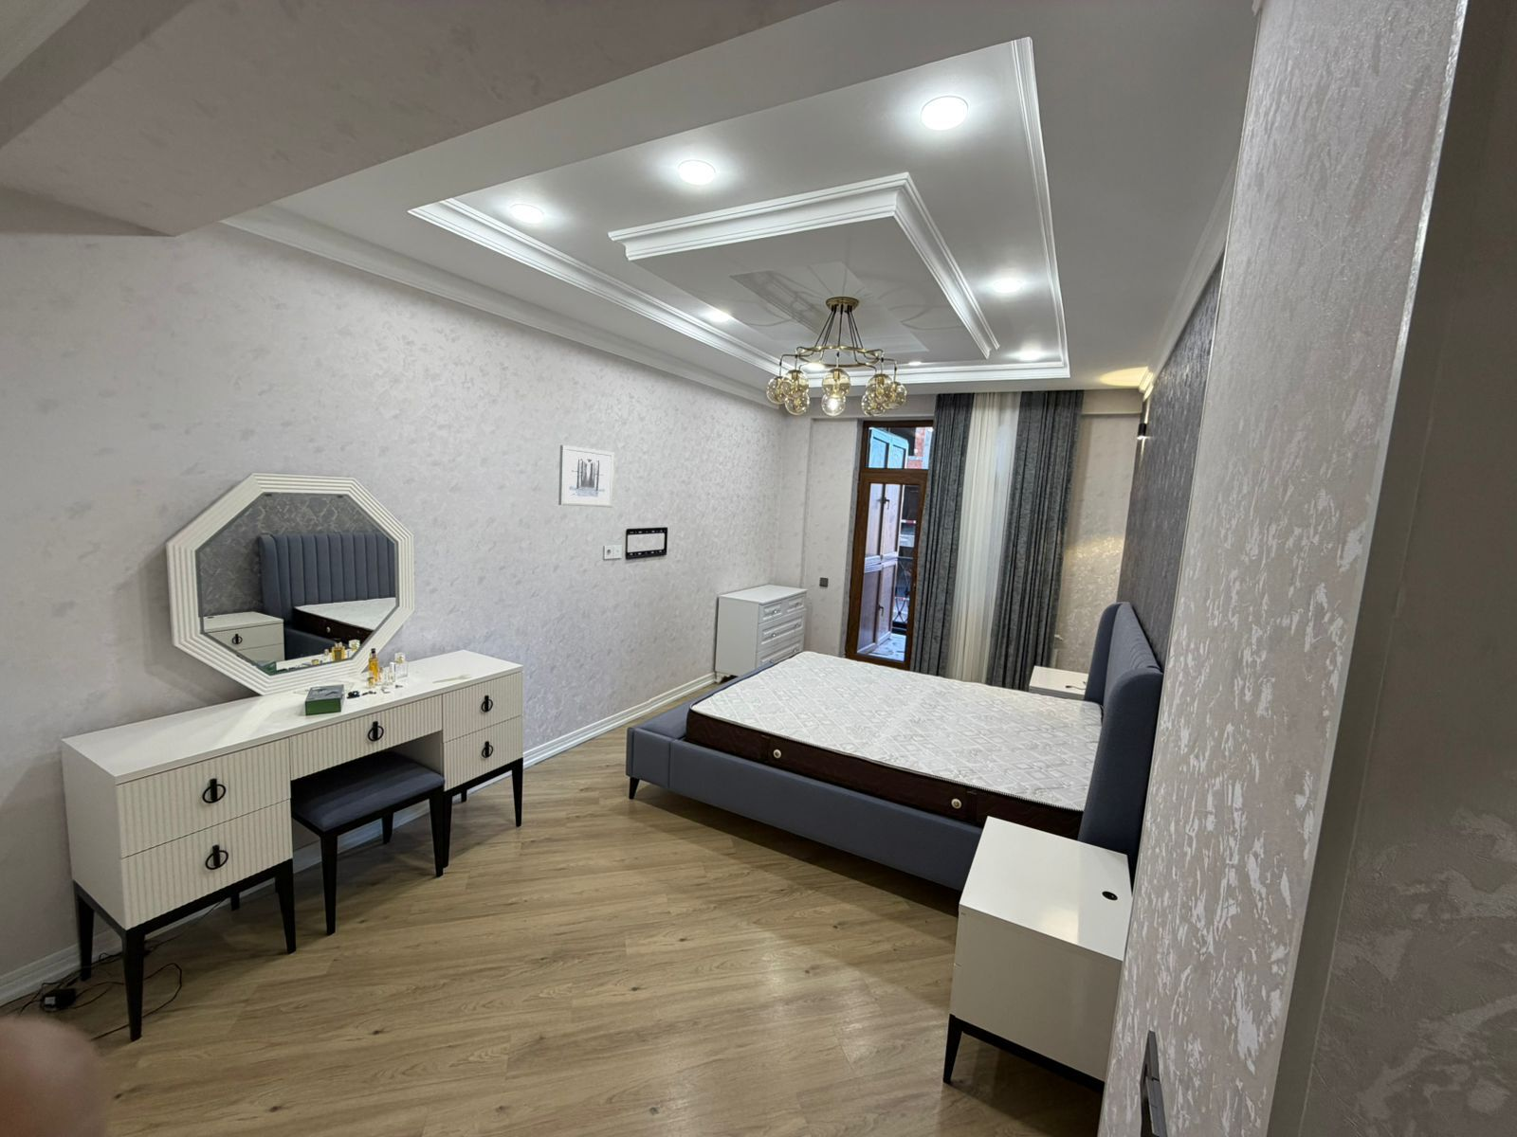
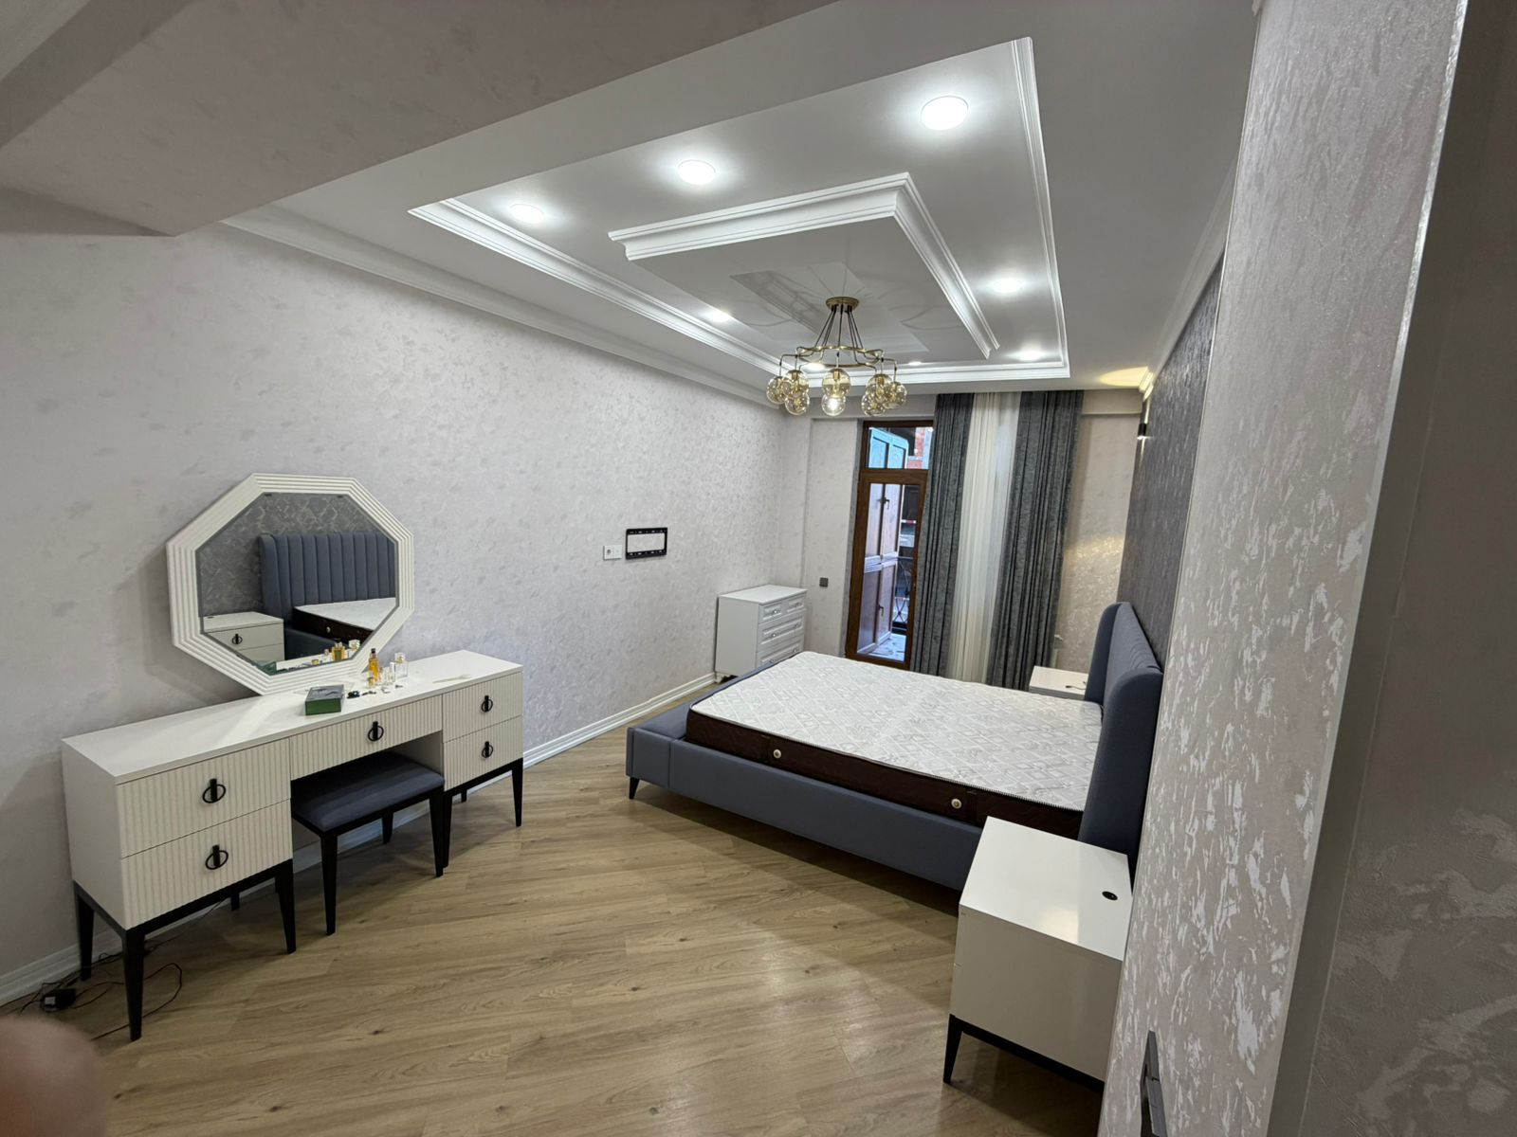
- wall art (586, 478)
